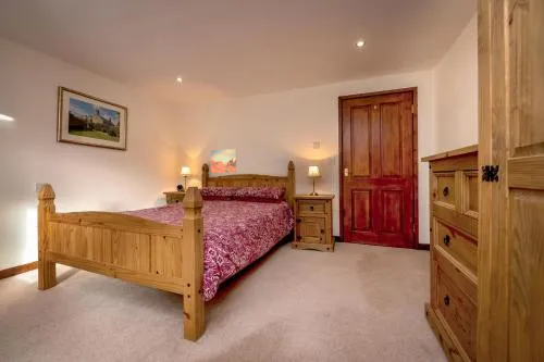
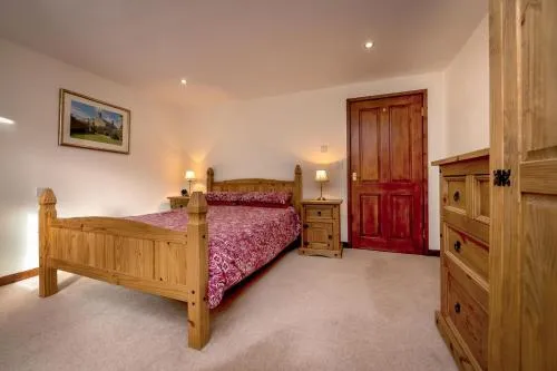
- wall art (223, 161)
